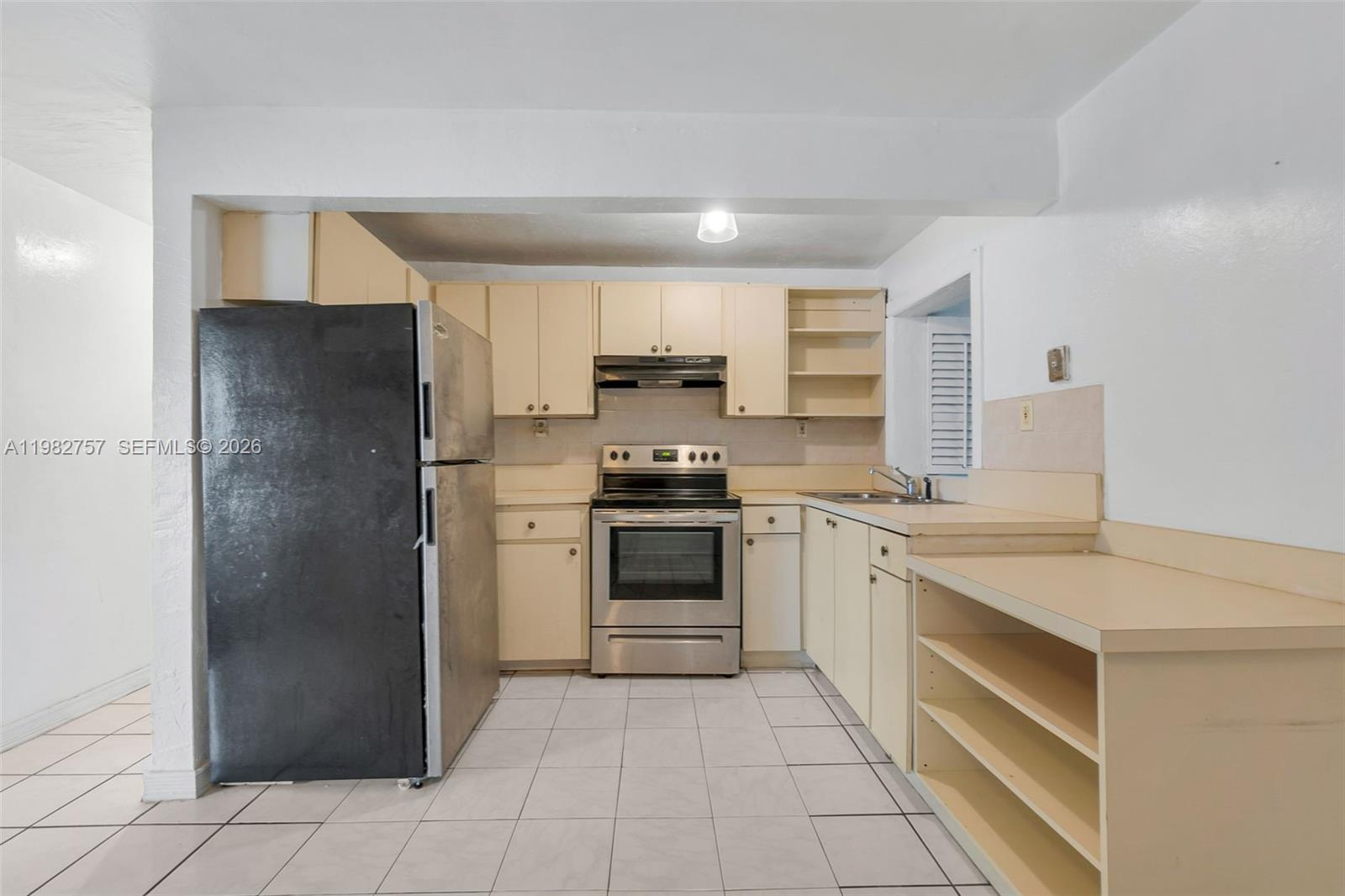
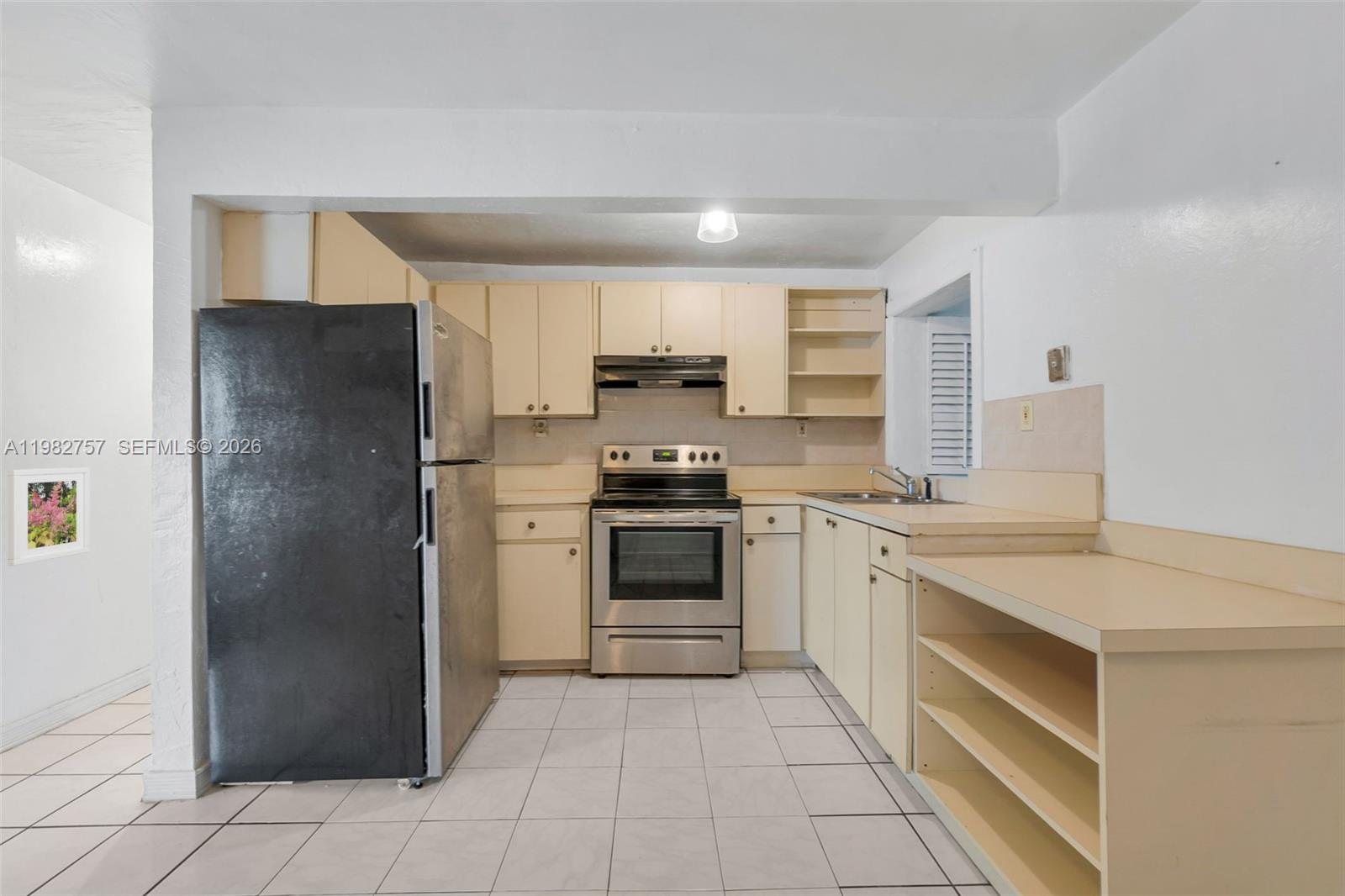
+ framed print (51, 513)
